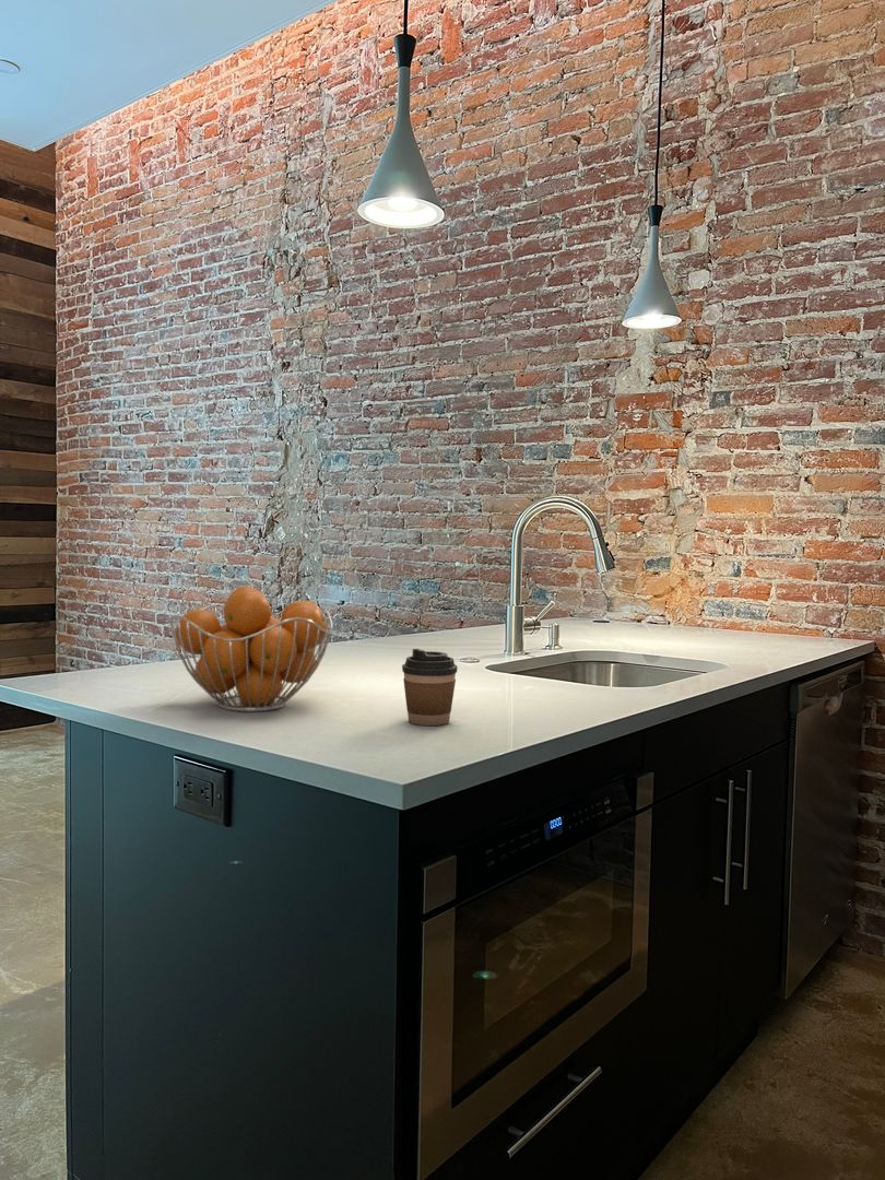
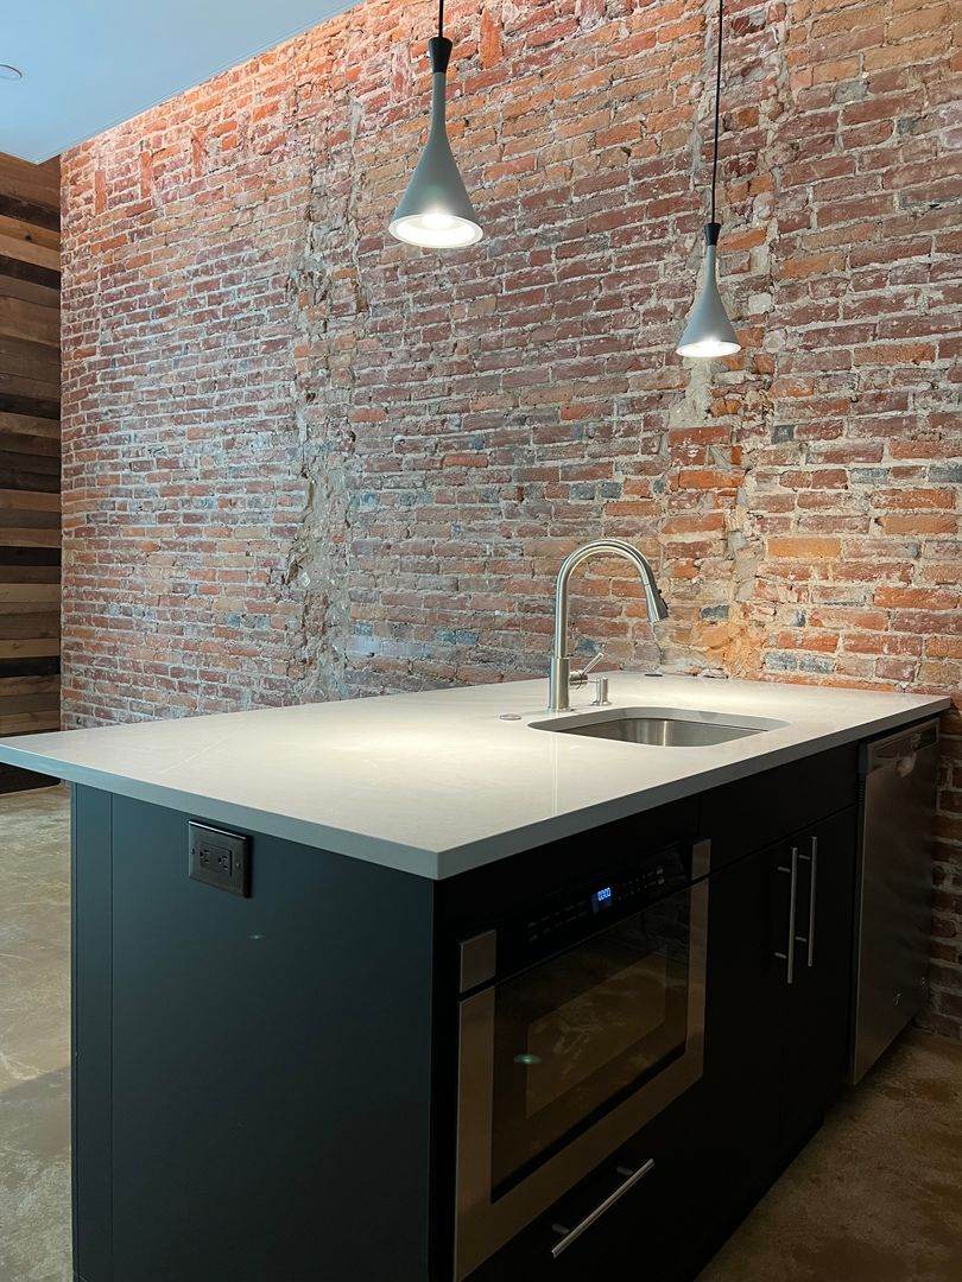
- coffee cup (429, 685)
- fruit basket (252, 646)
